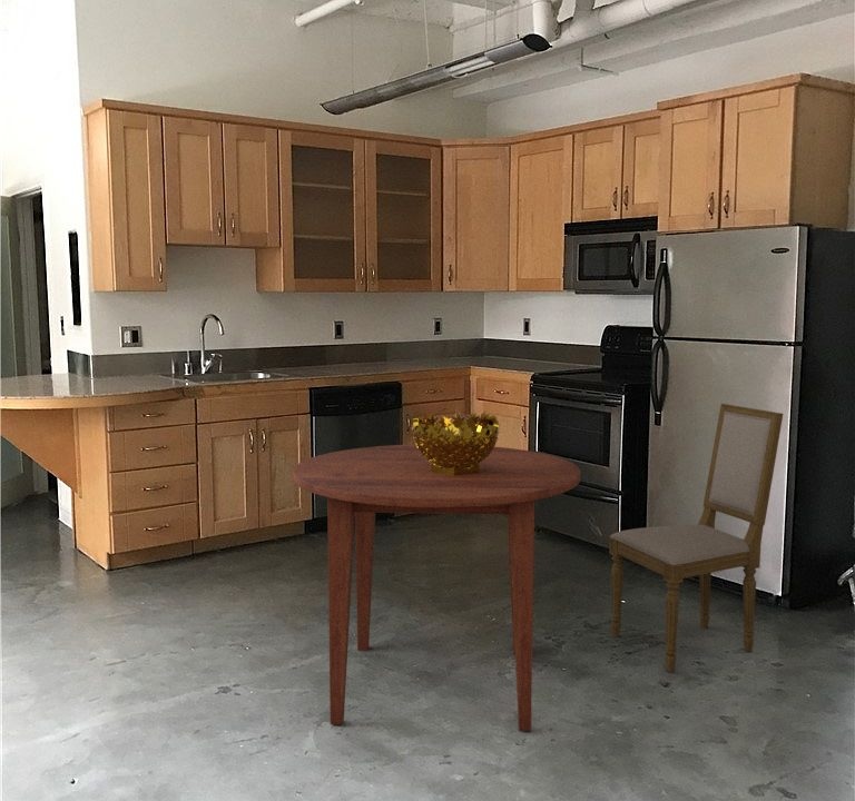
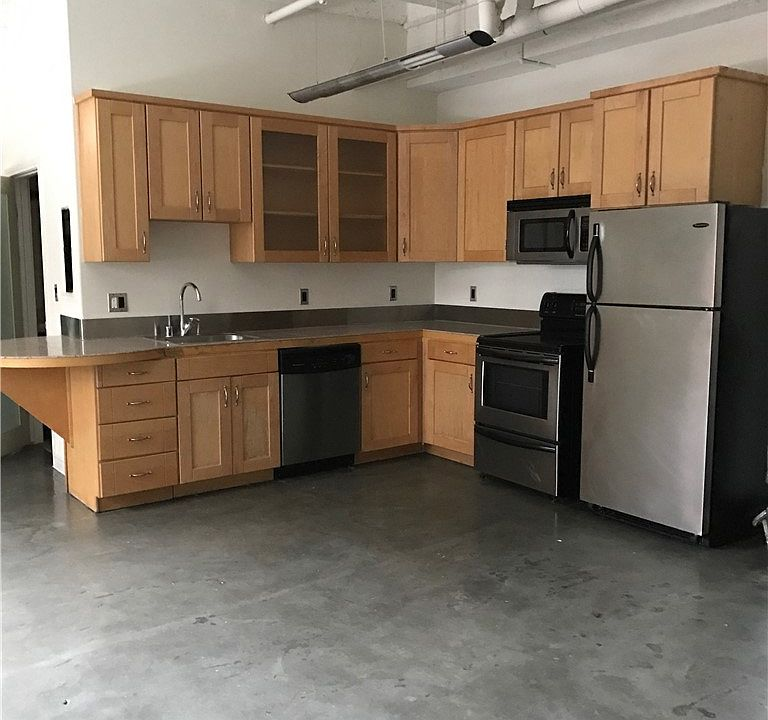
- decorative bowl (455, 443)
- dining table (372, 572)
- dining chair (695, 528)
